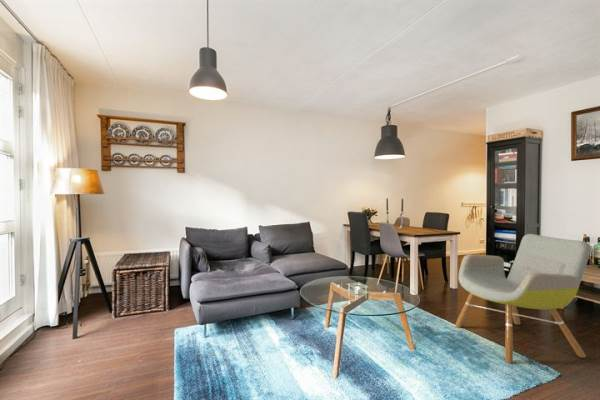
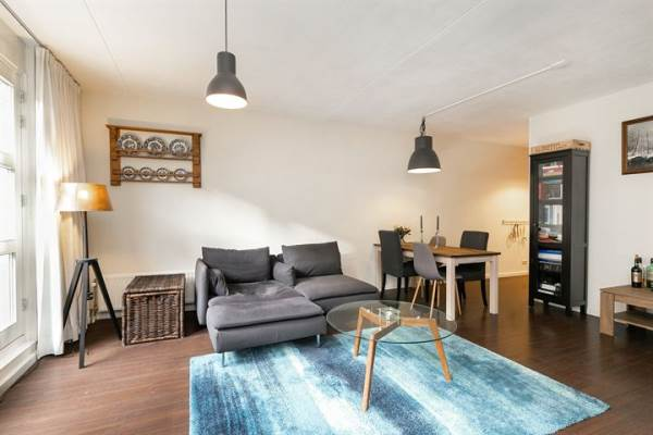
- armchair (518, 289)
